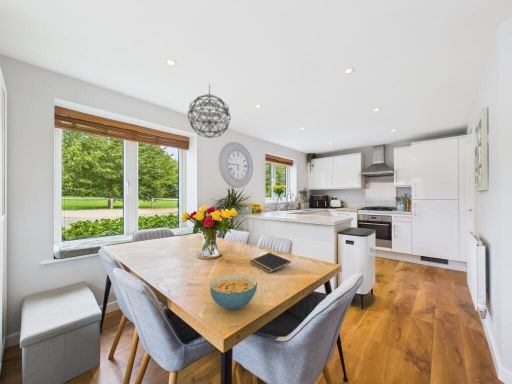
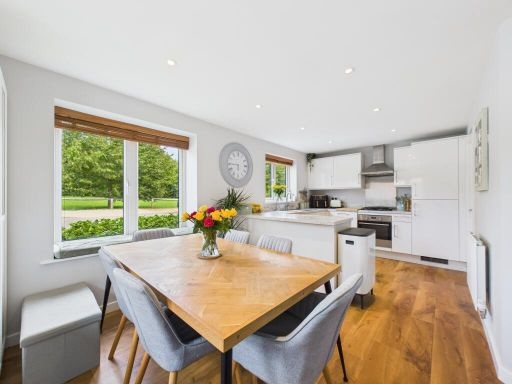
- pendant light (209, 111)
- notepad (269, 261)
- cereal bowl (233, 294)
